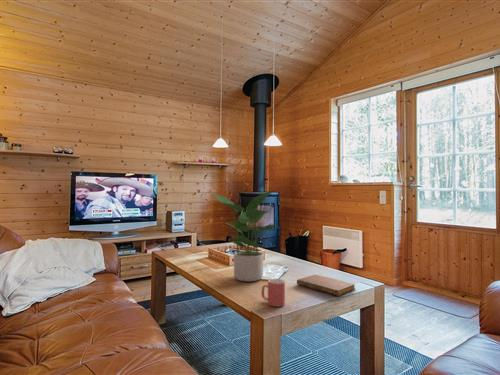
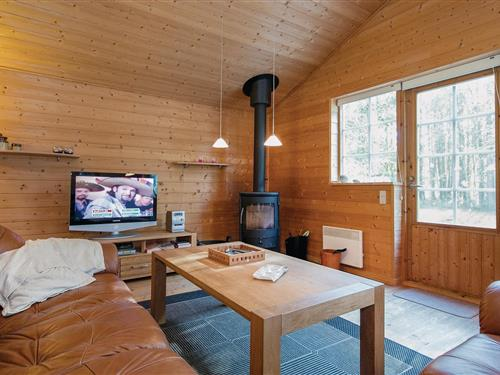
- notebook (325, 284)
- potted plant (245, 231)
- mug (272, 291)
